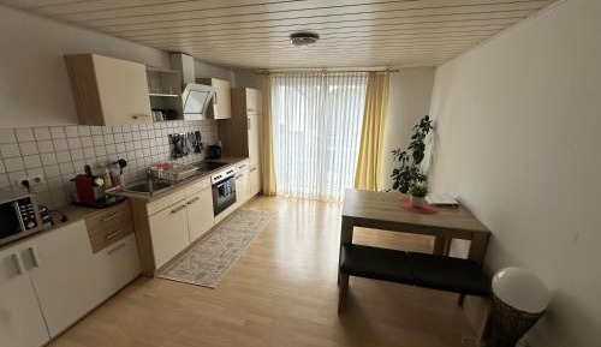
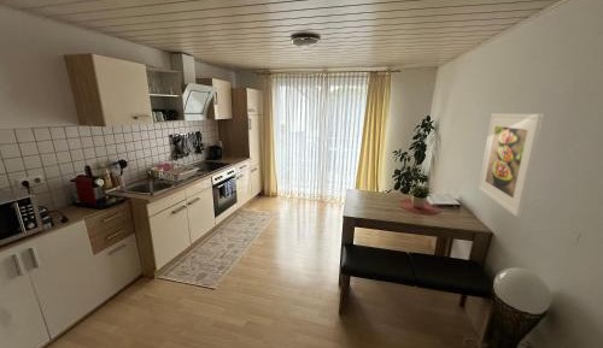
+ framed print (504, 159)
